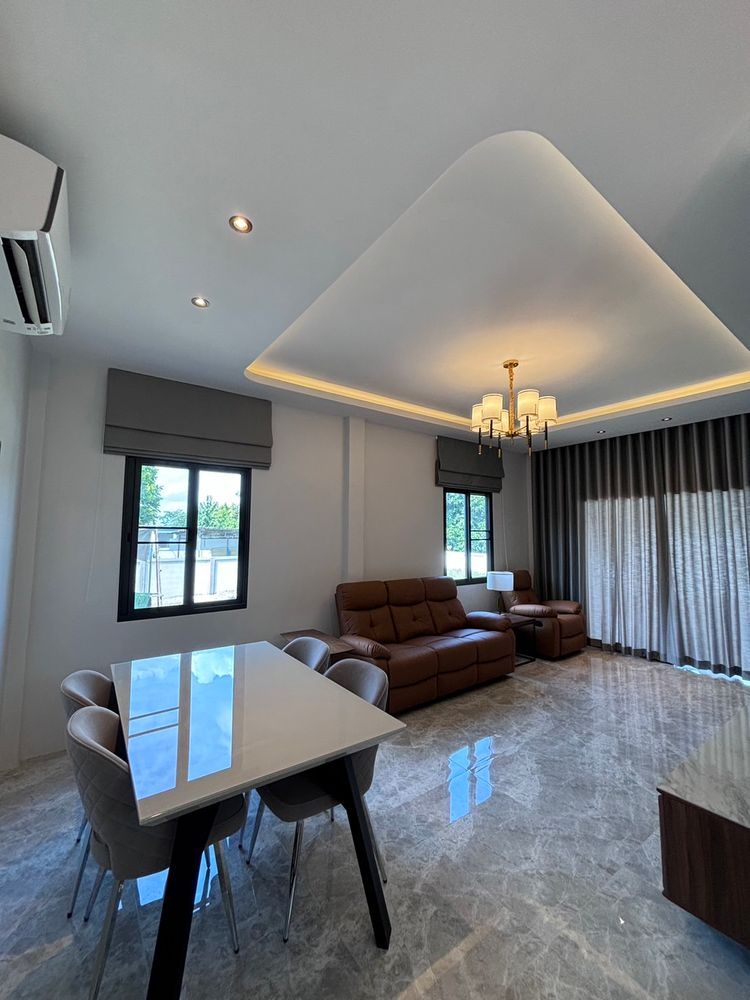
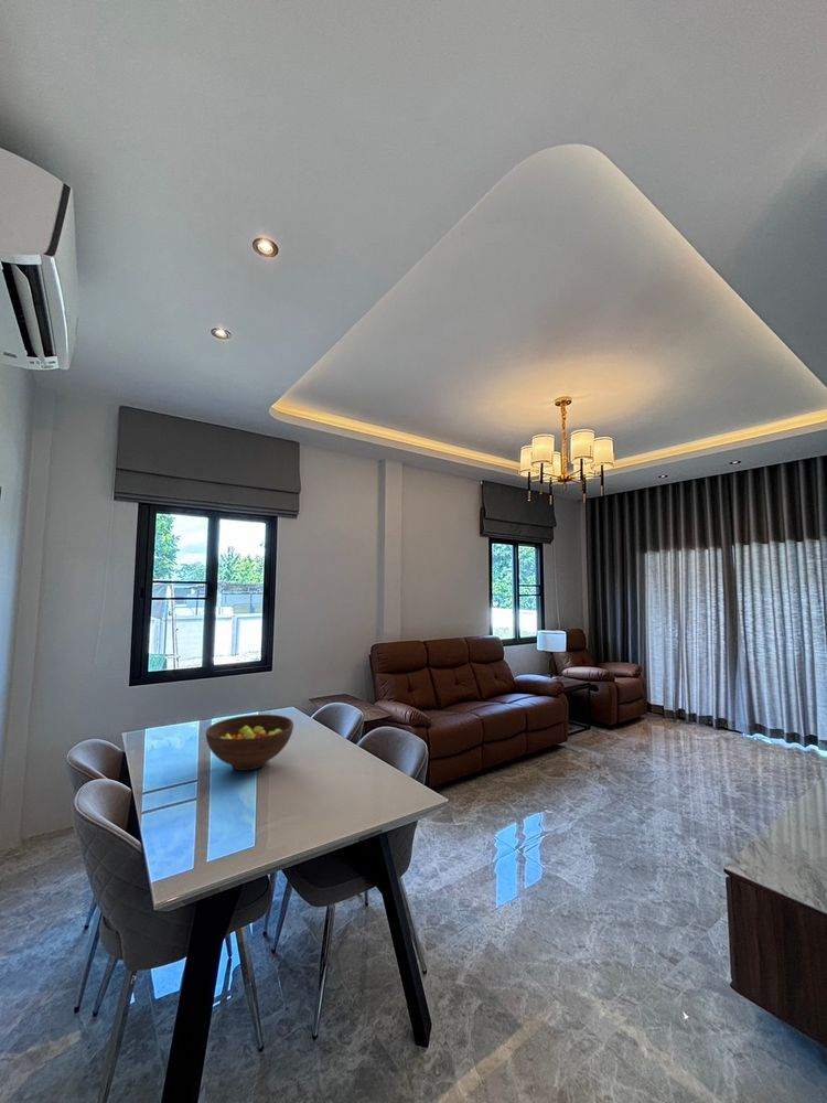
+ fruit bowl (250, 745)
